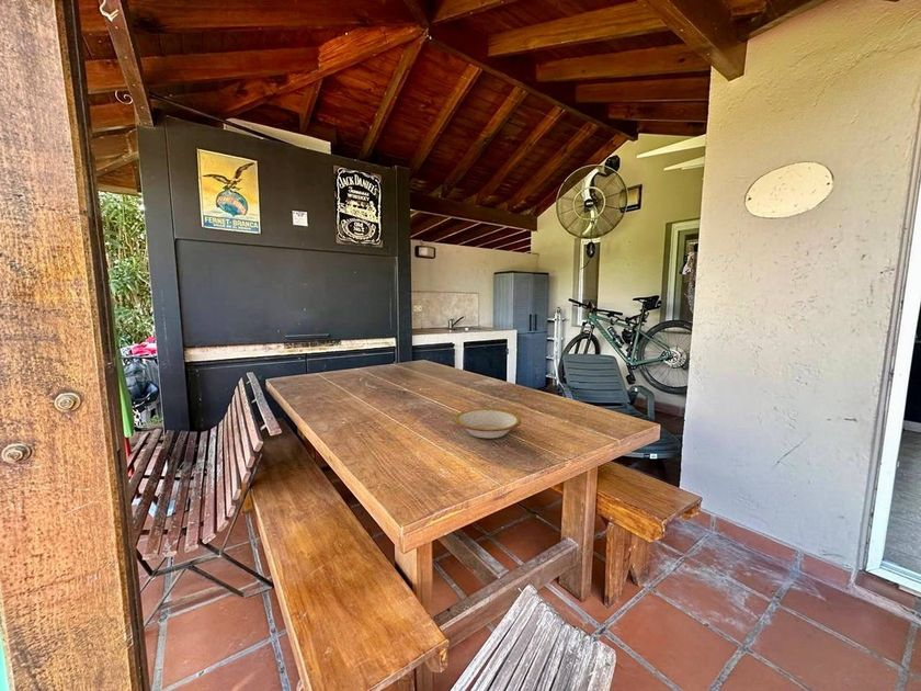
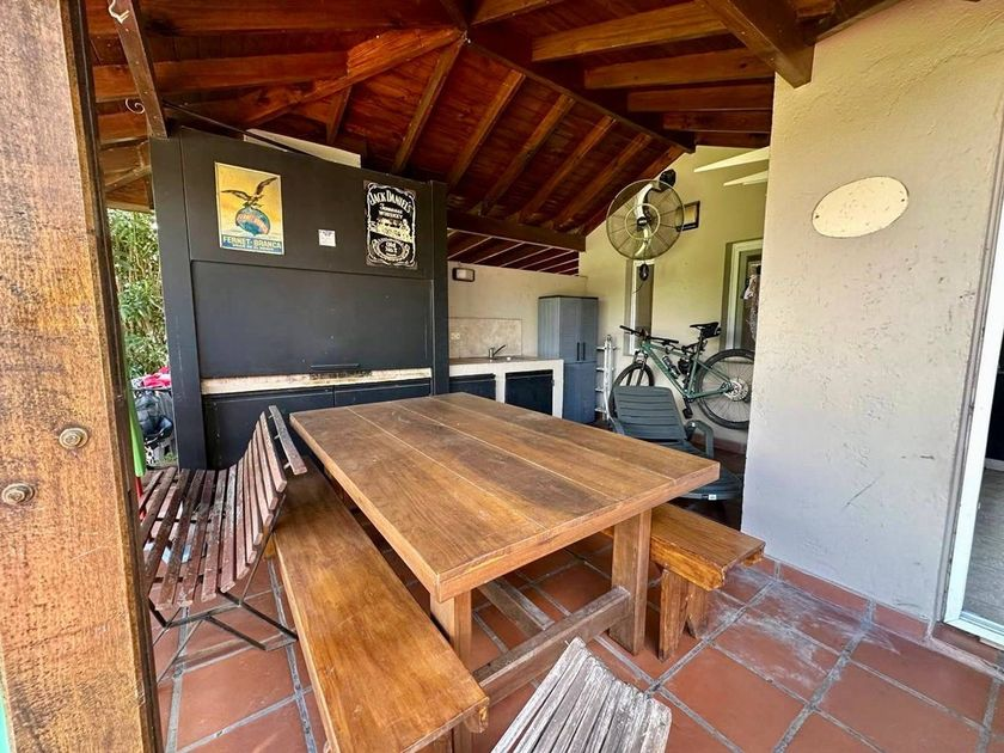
- bowl (487, 424)
